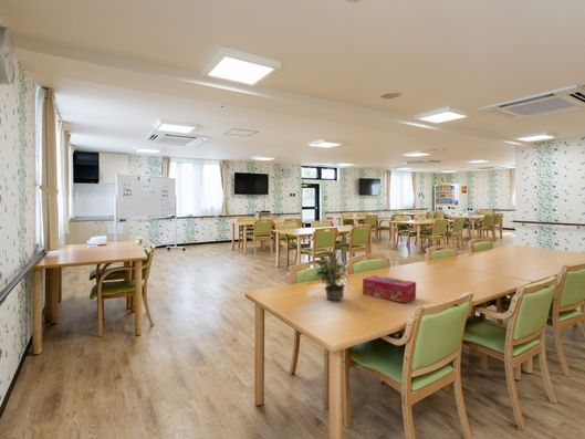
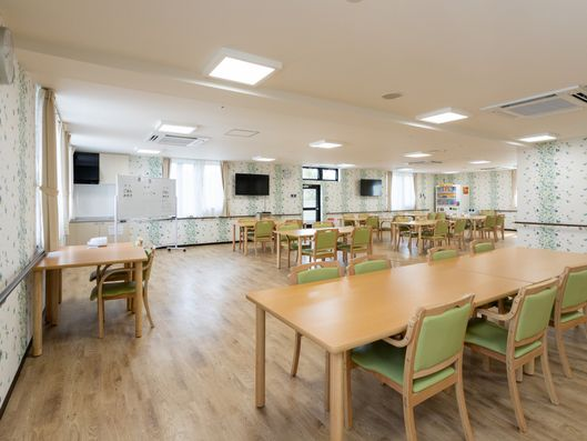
- tissue box (388, 288)
- potted plant (331, 271)
